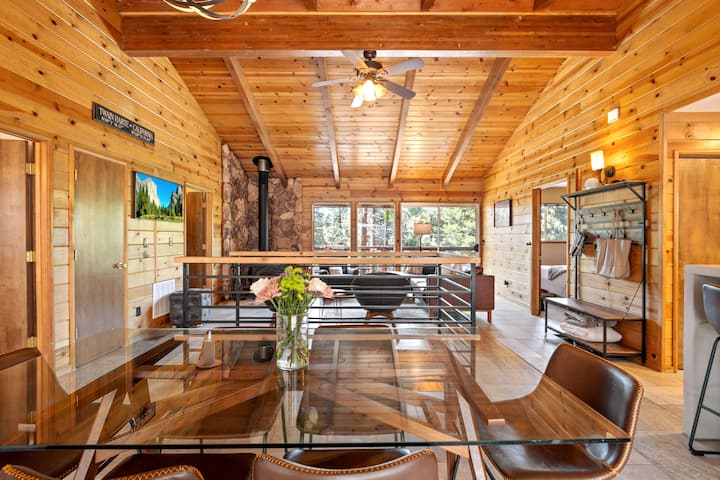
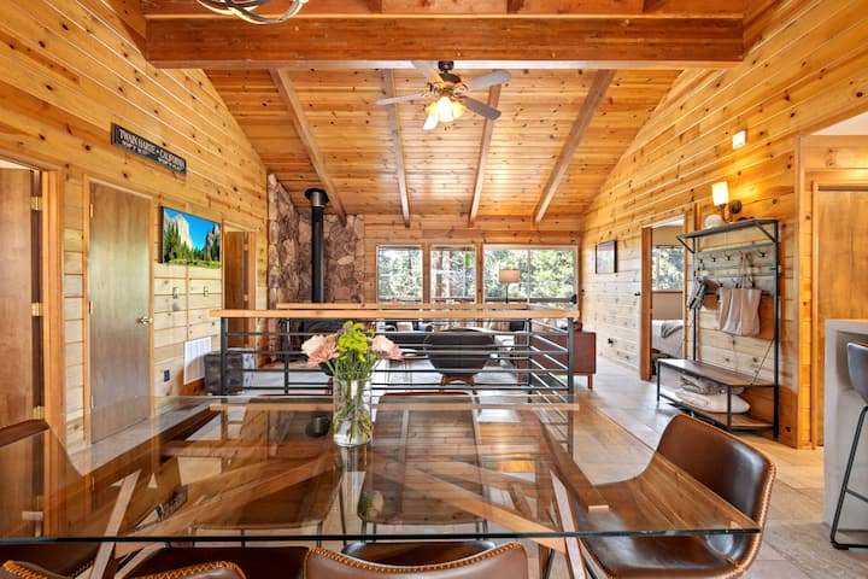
- candle (209, 347)
